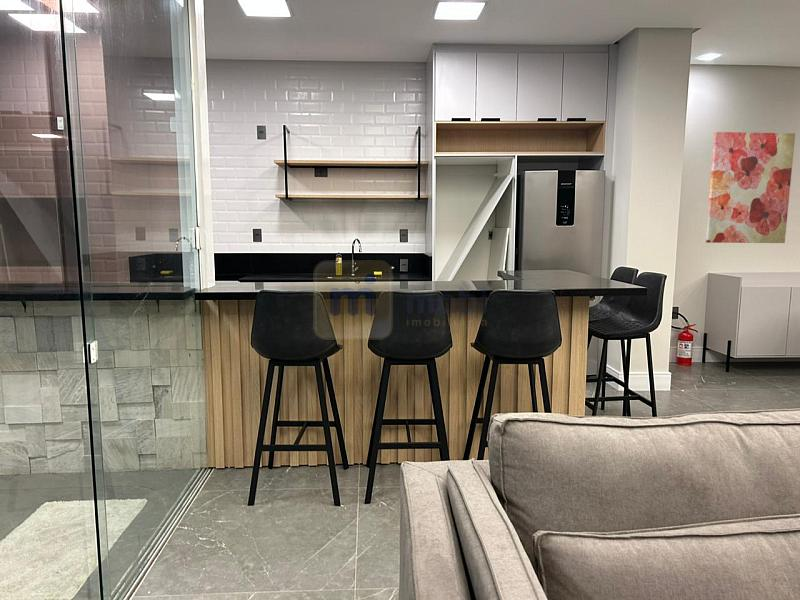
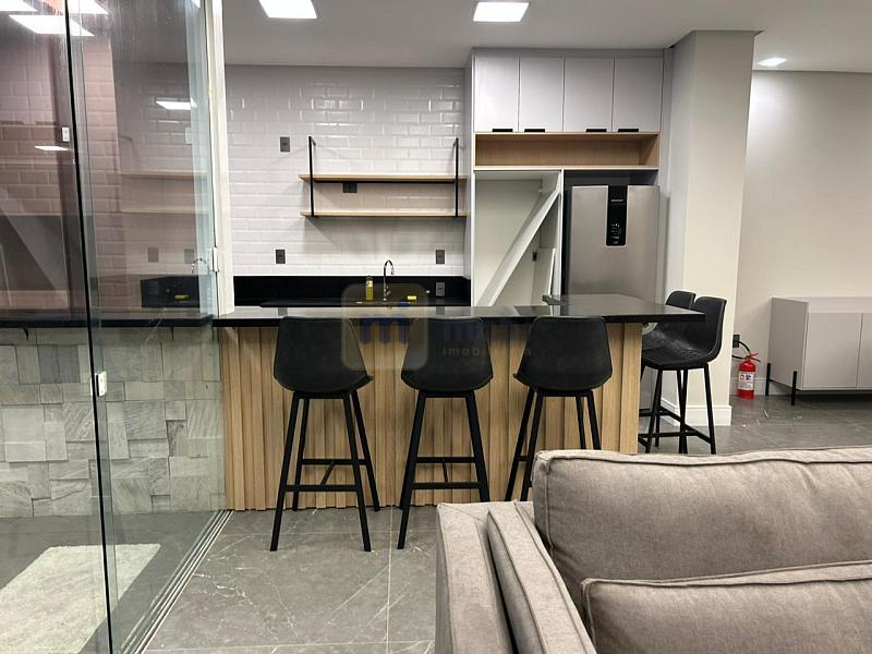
- wall art (750, 188)
